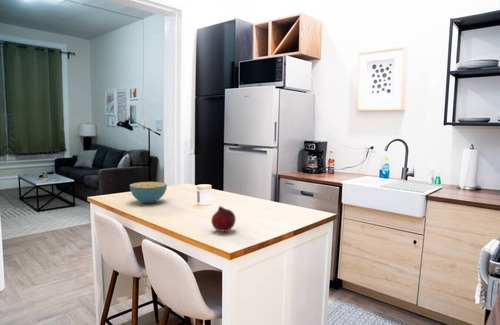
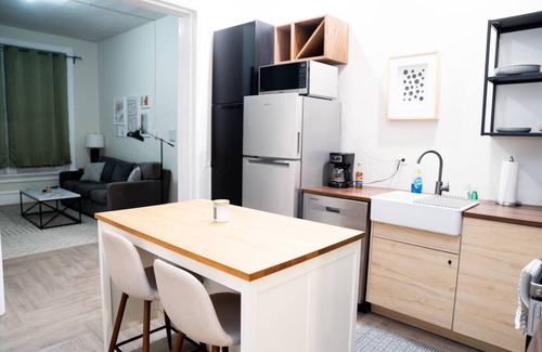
- cereal bowl (148, 193)
- fruit (223, 218)
